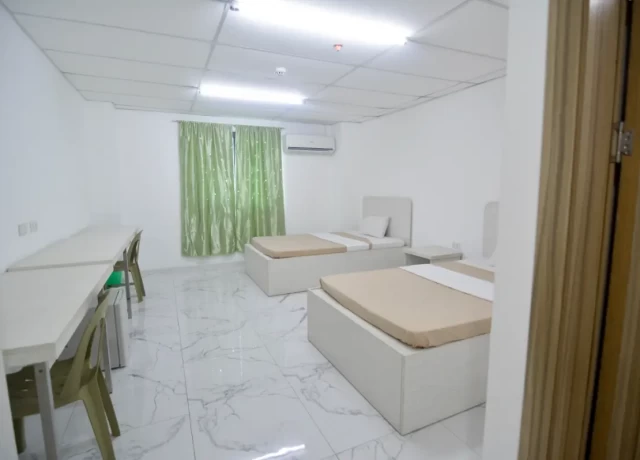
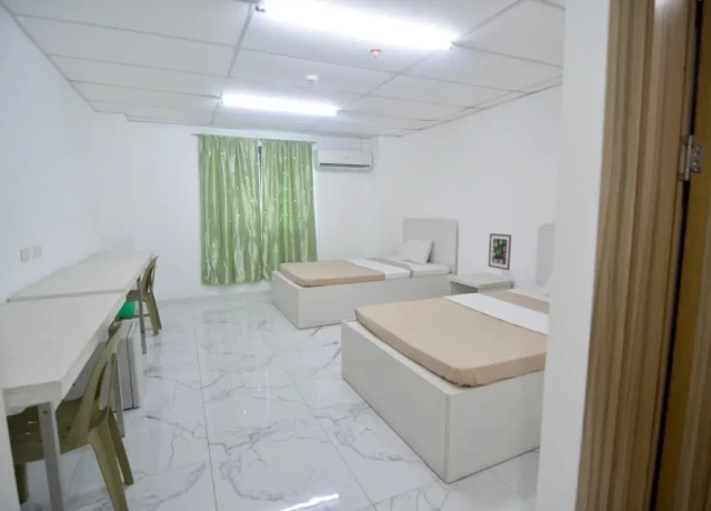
+ wall art (499, 251)
